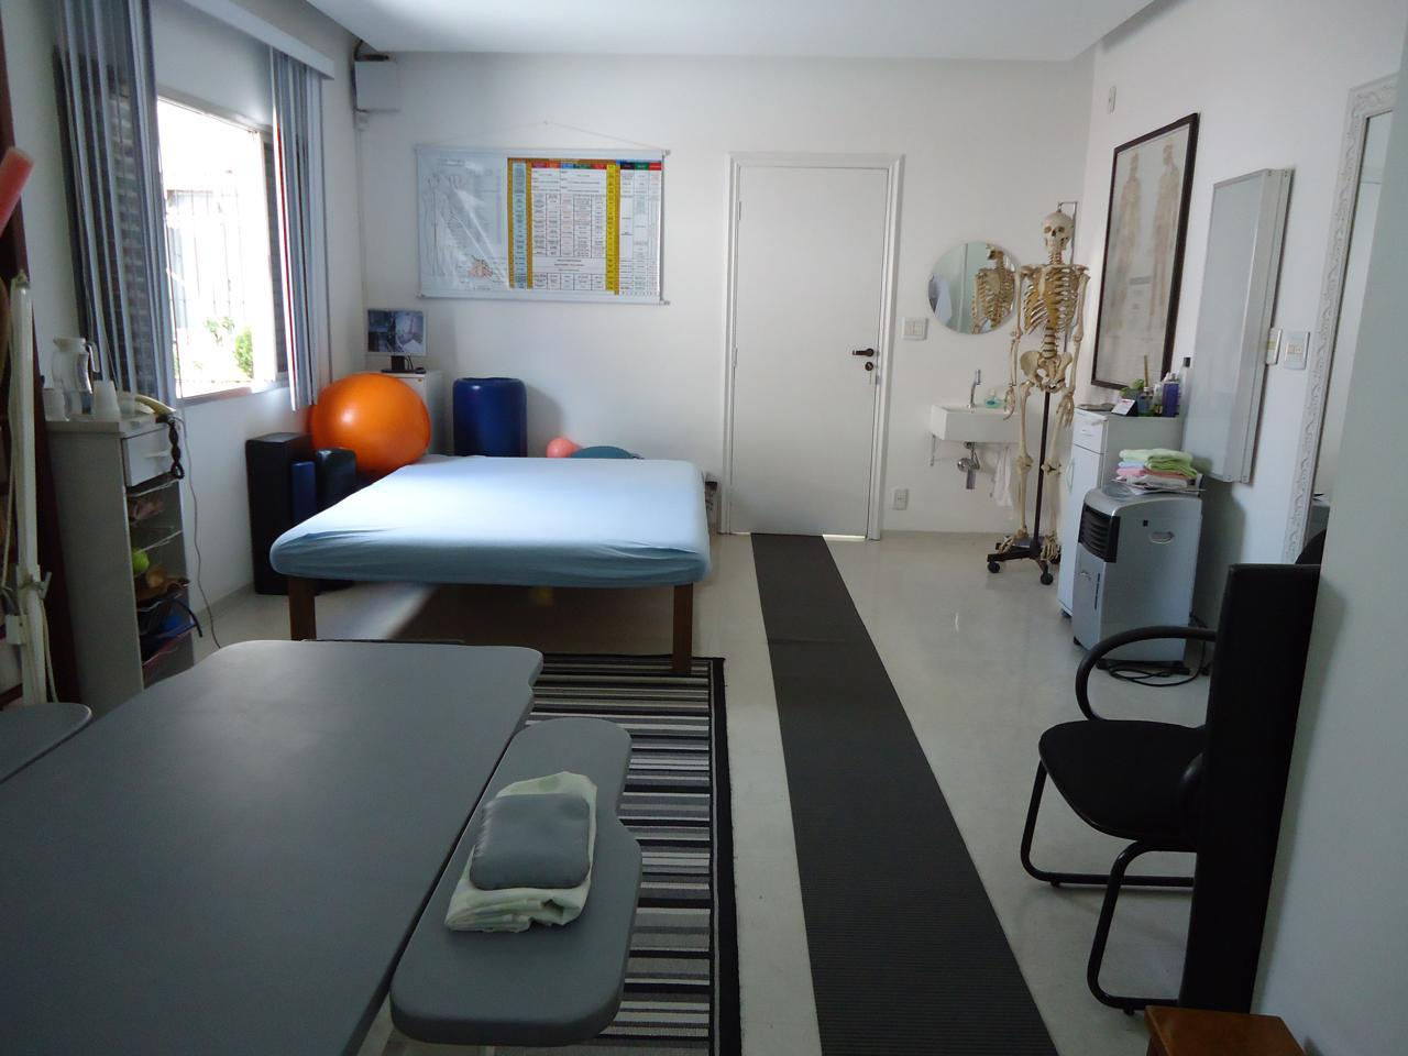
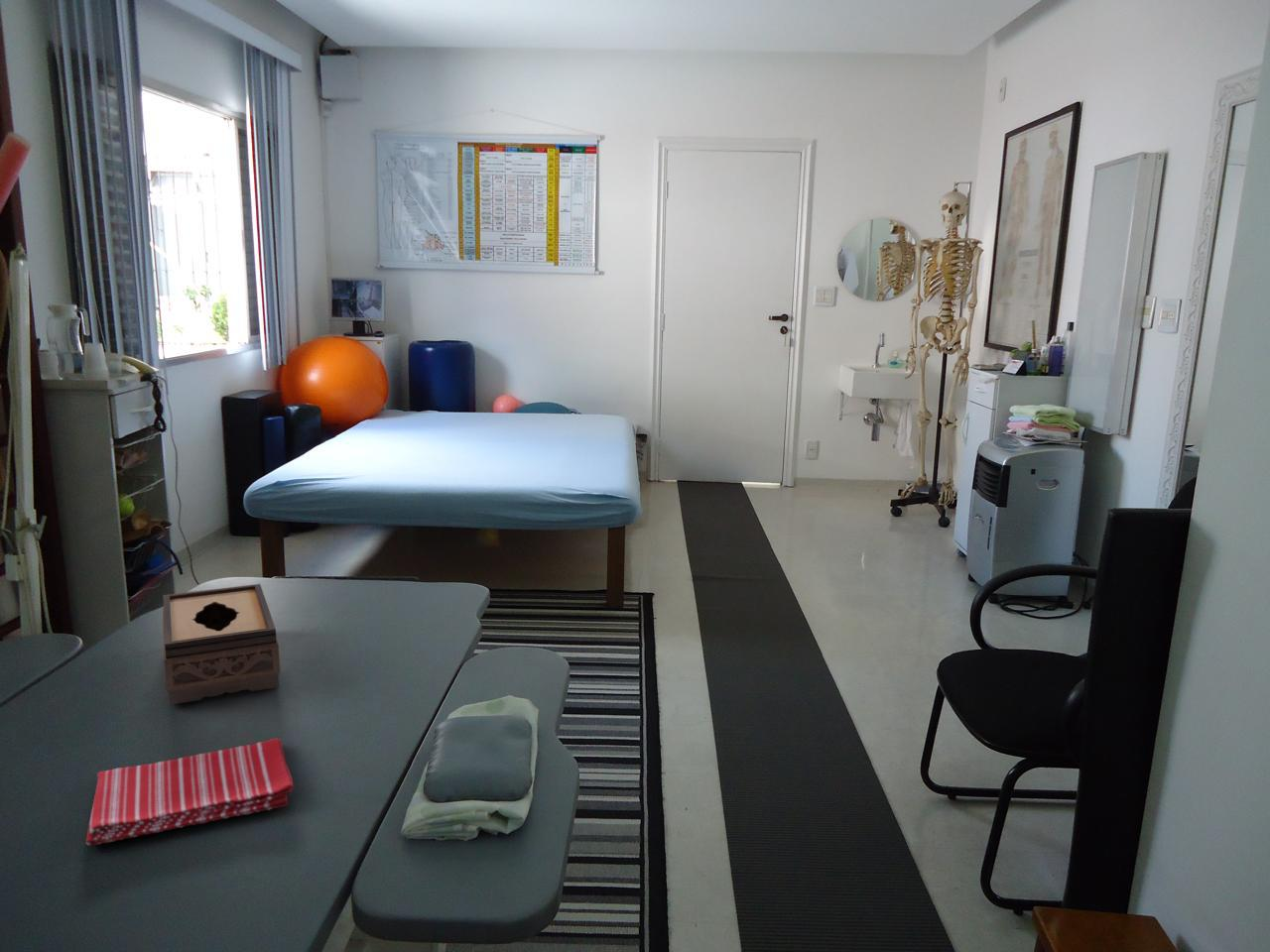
+ tissue box (218, 639)
+ dish towel (193, 783)
